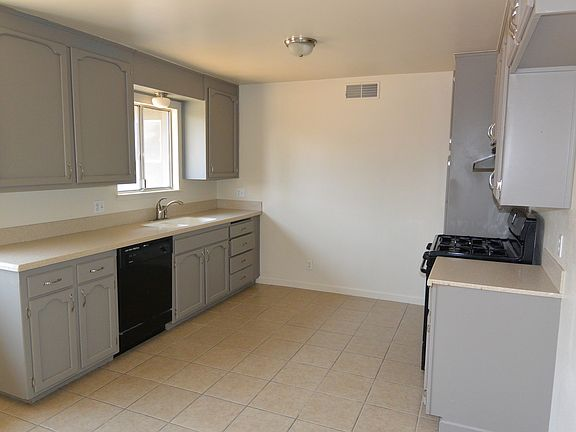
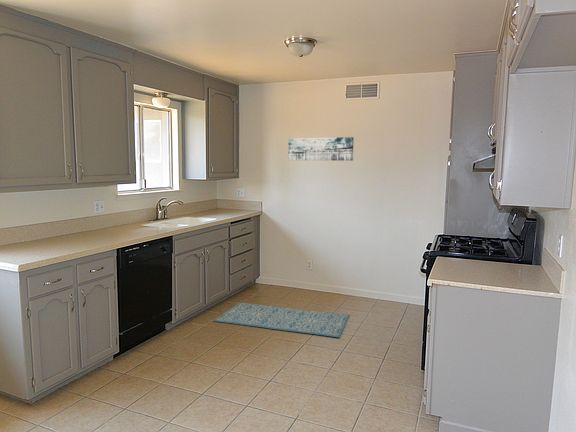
+ rug (283, 317)
+ wall art (319, 149)
